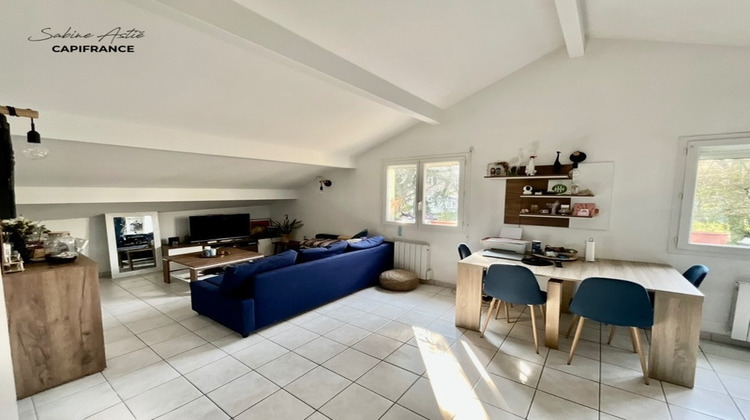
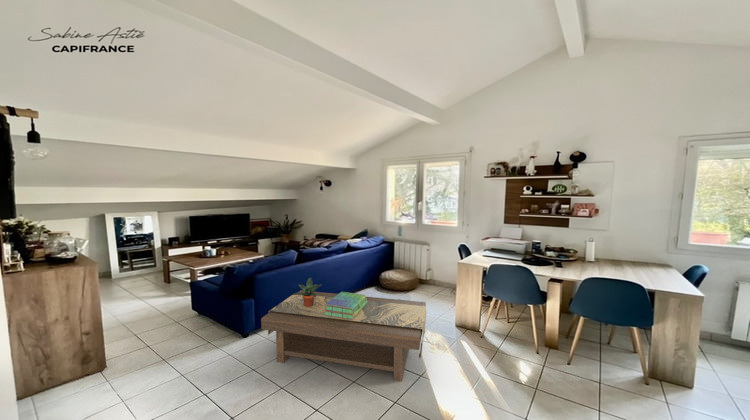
+ stack of books (346, 304)
+ potted plant (308, 292)
+ coffee table (348, 328)
